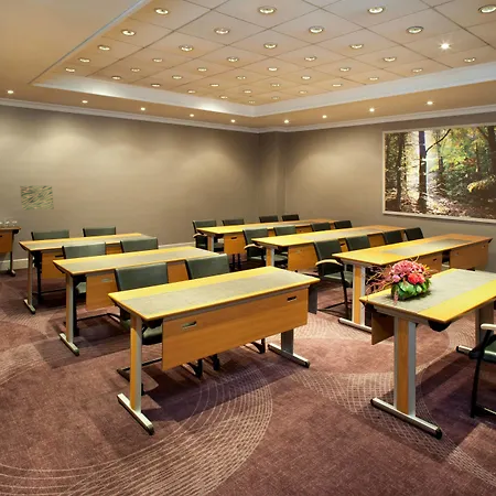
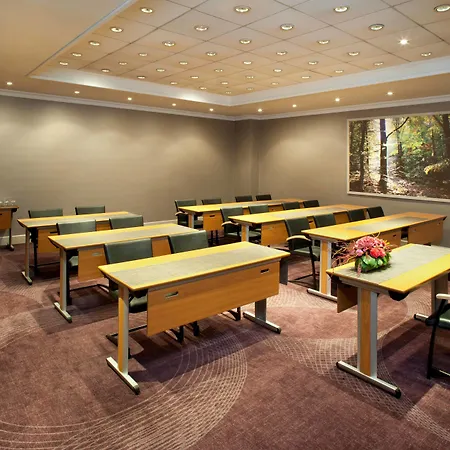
- wall art (36, 197)
